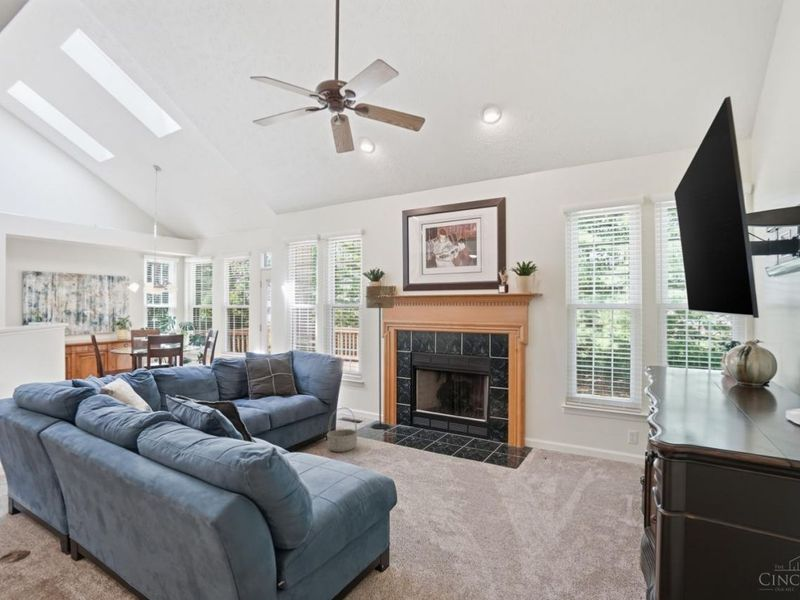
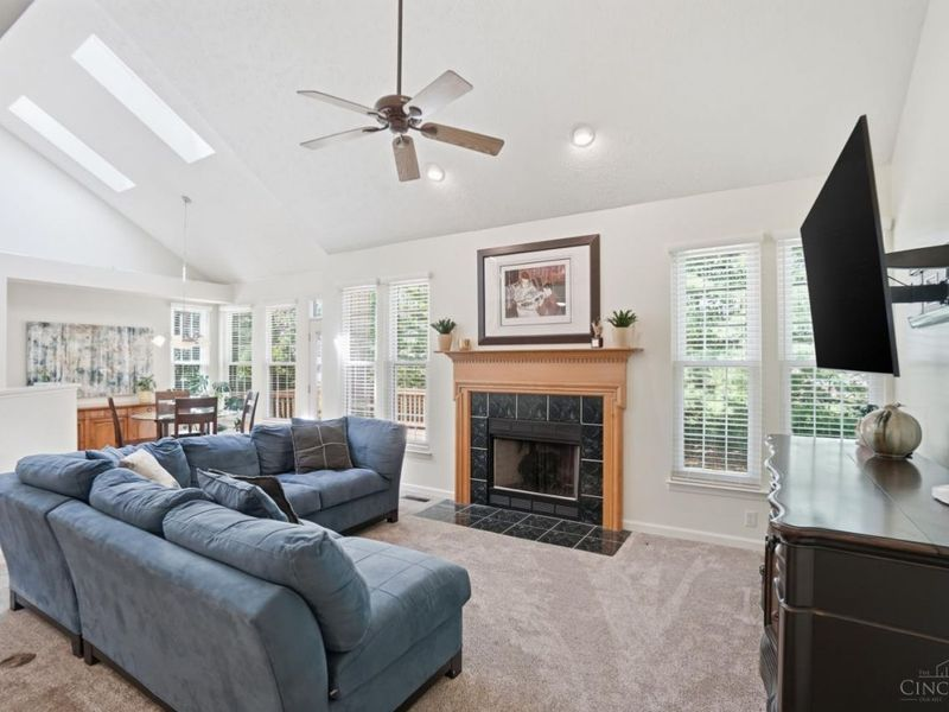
- floor lamp (380, 356)
- basket (342, 429)
